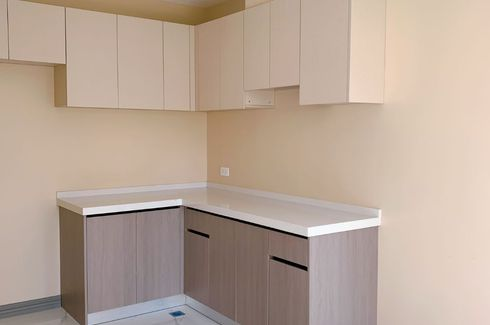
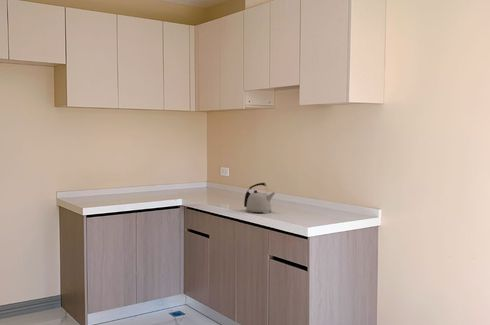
+ kettle (259, 196)
